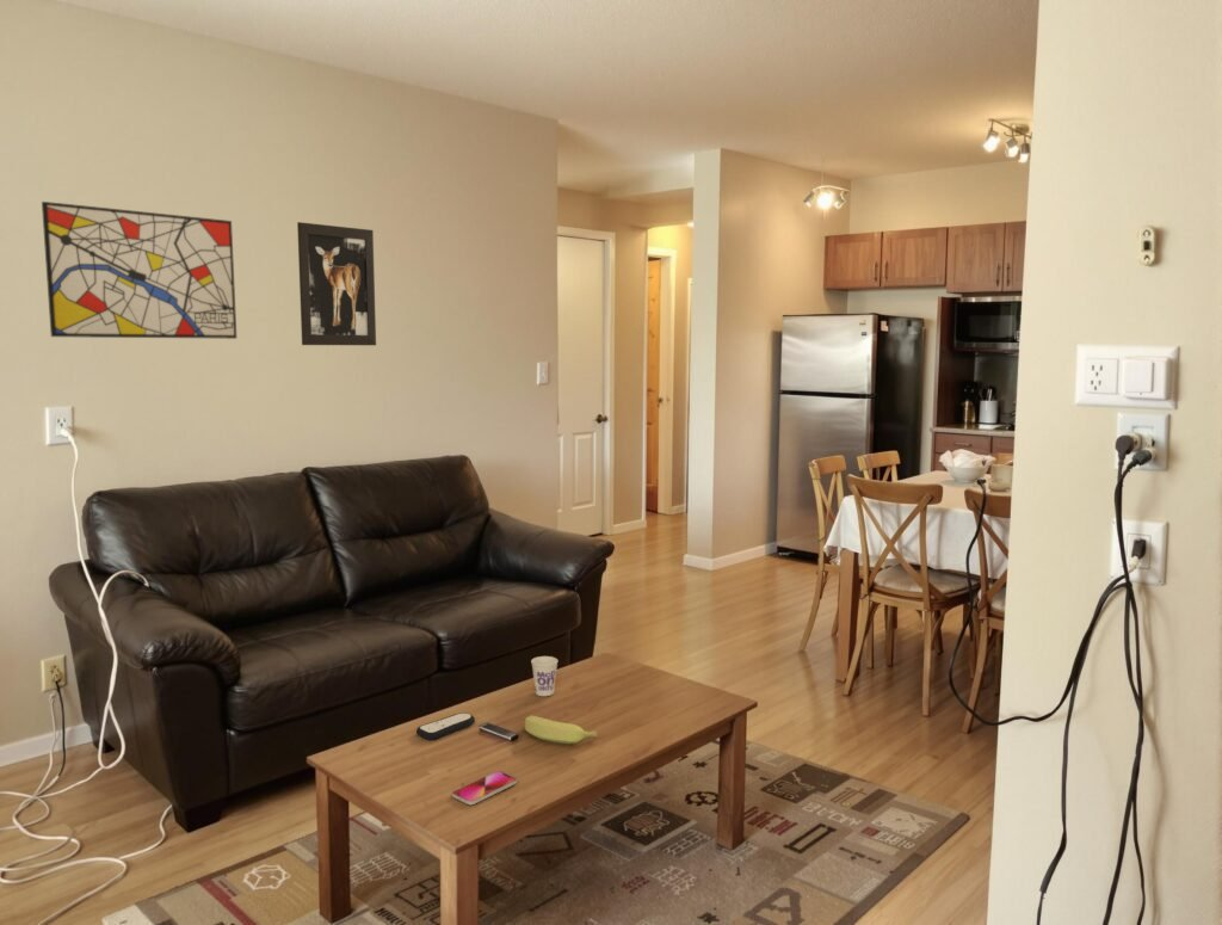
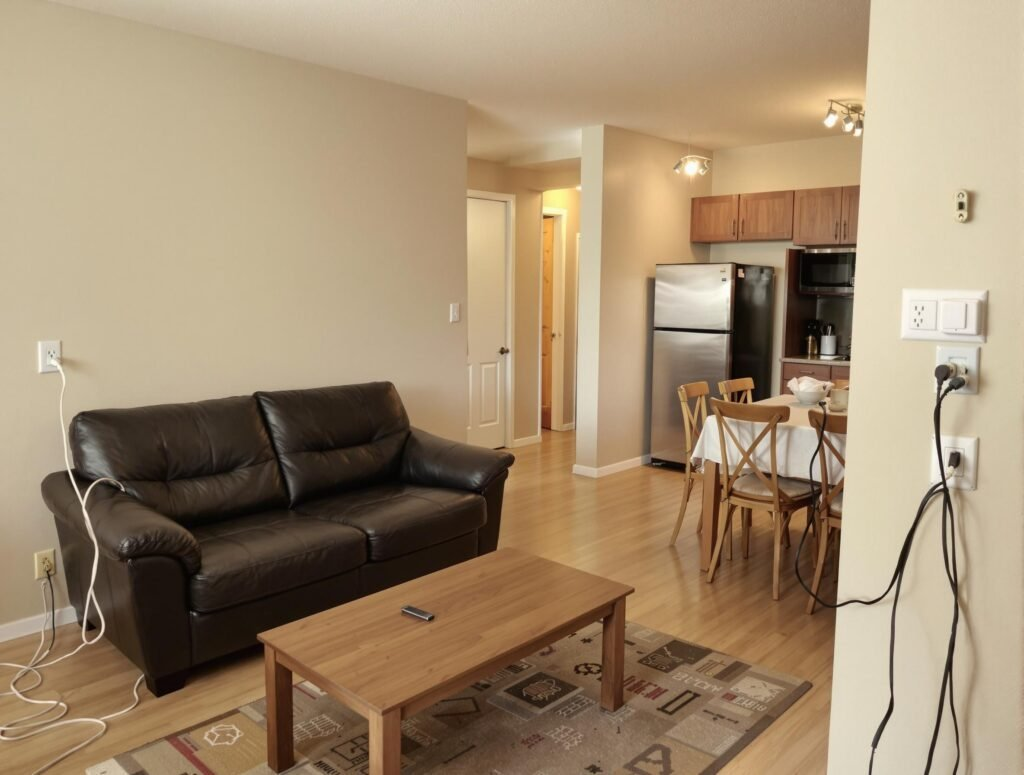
- wall art (146, 275)
- cup (544, 676)
- wall art (338, 285)
- smartphone (485, 787)
- banana (560, 726)
- remote control (446, 724)
